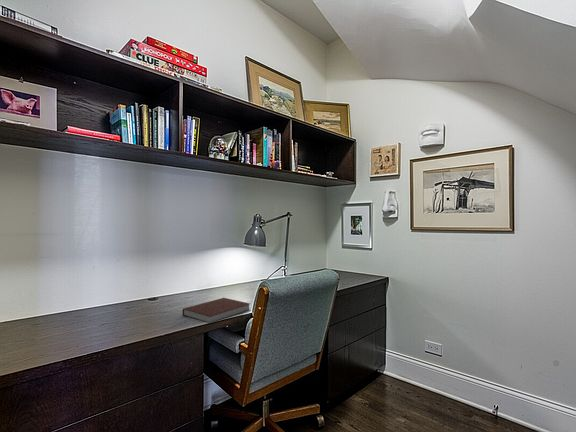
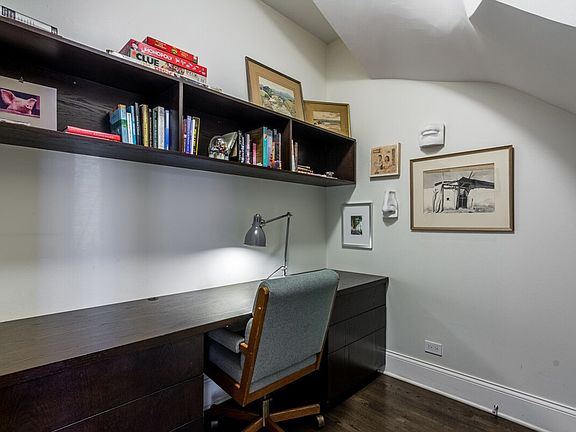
- notebook (217, 309)
